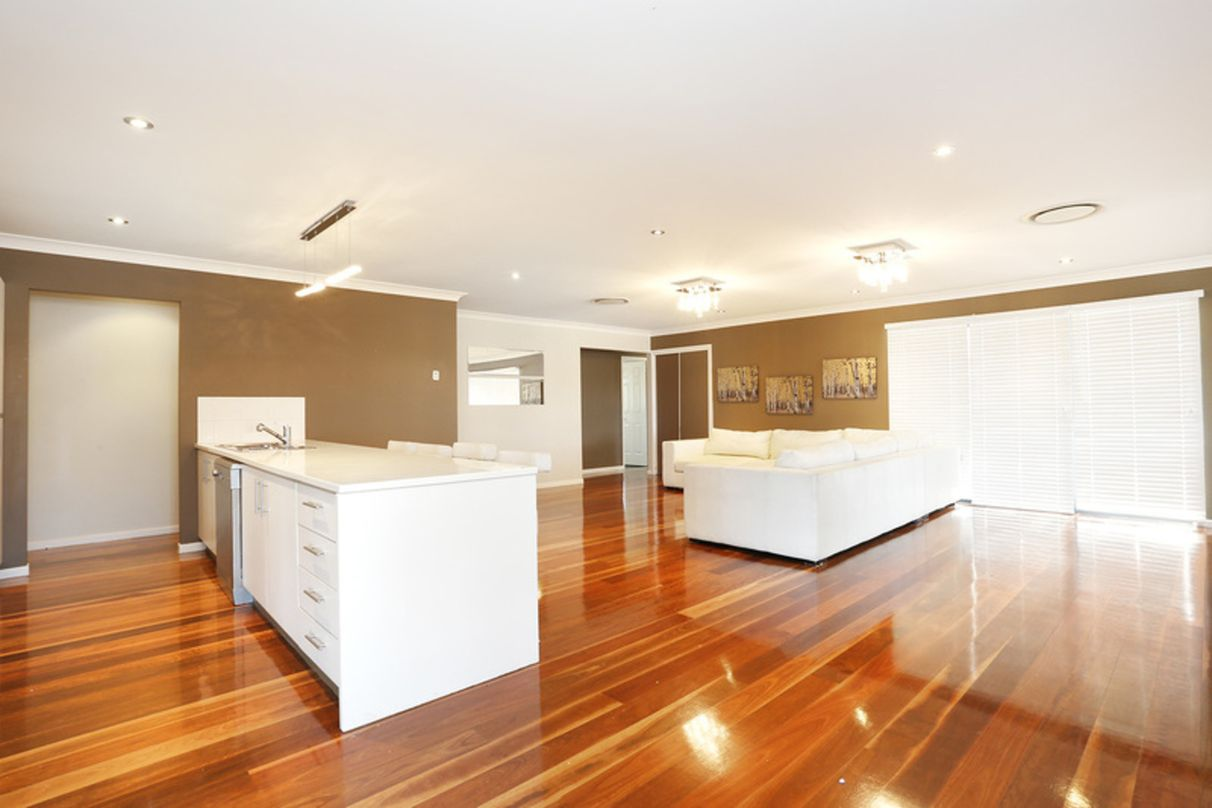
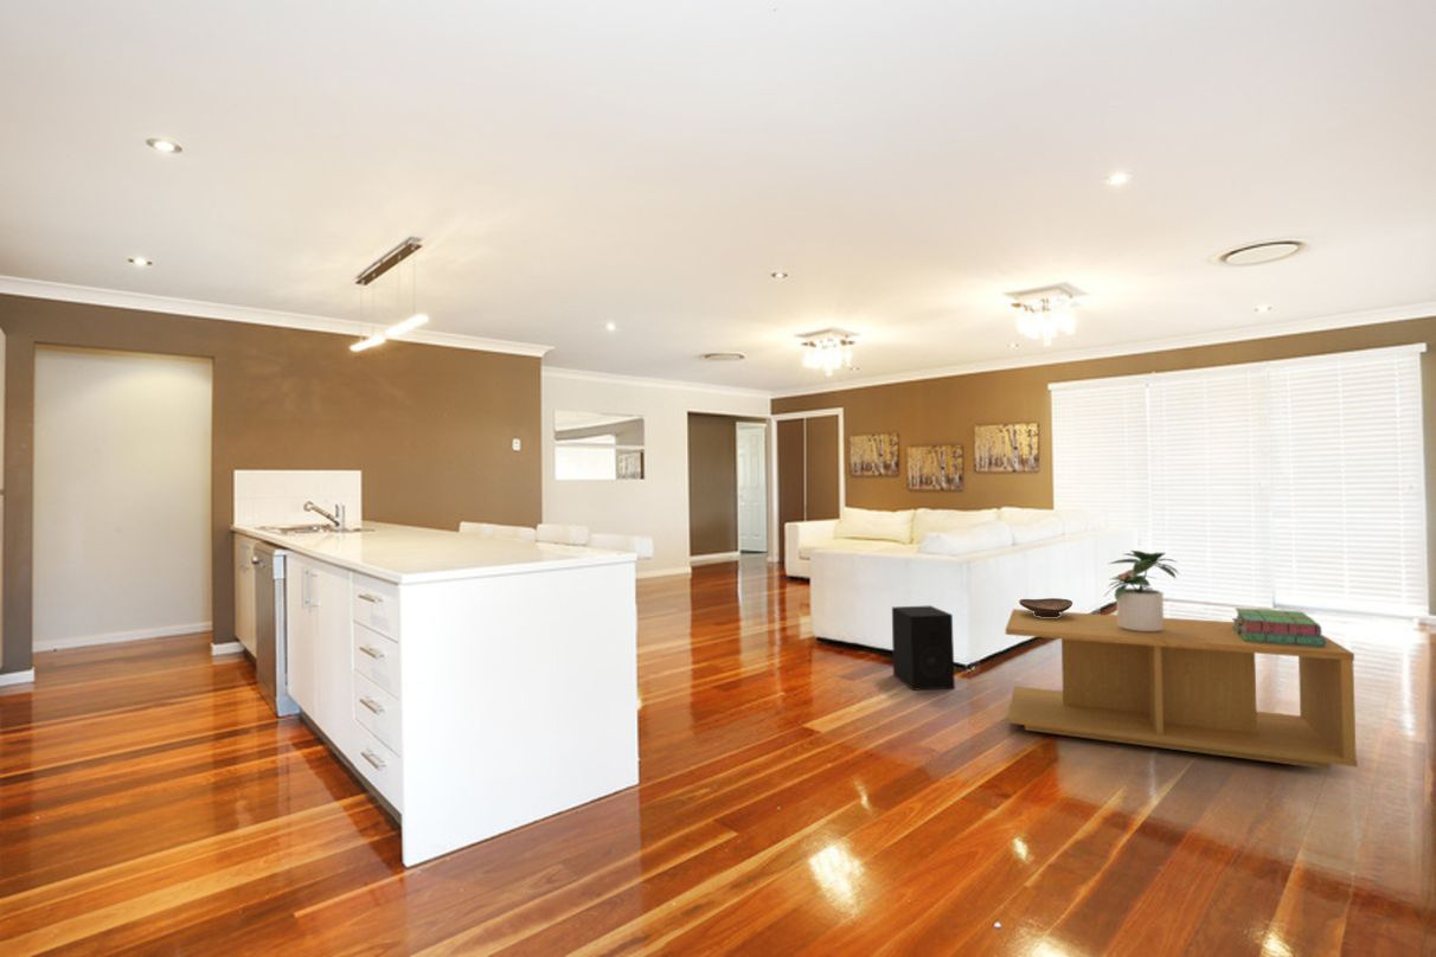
+ coffee table (1156, 680)
+ potted plant (1142, 587)
+ decorative bowl (1045, 606)
+ speaker (921, 646)
+ stack of books (1275, 625)
